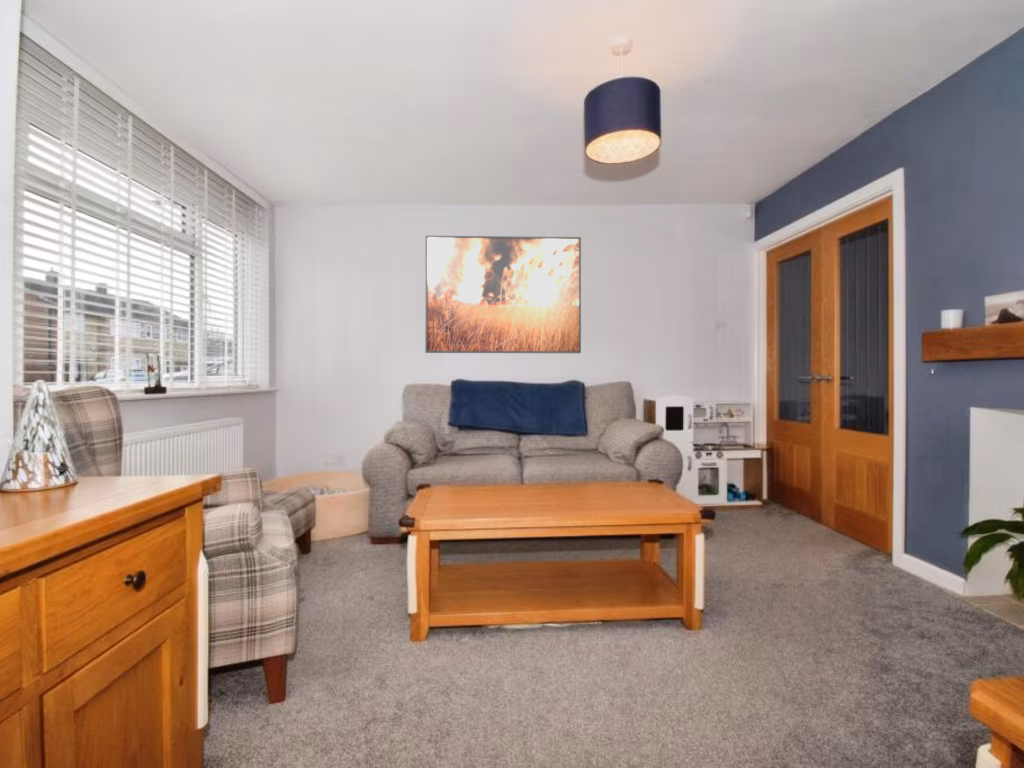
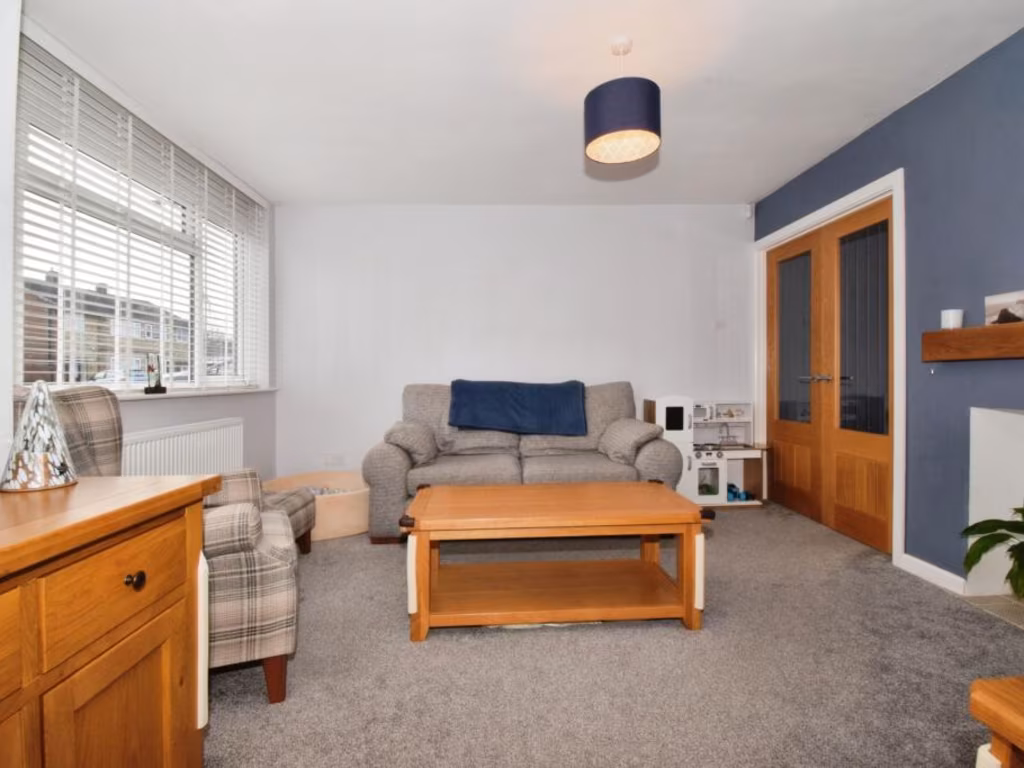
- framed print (503, 294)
